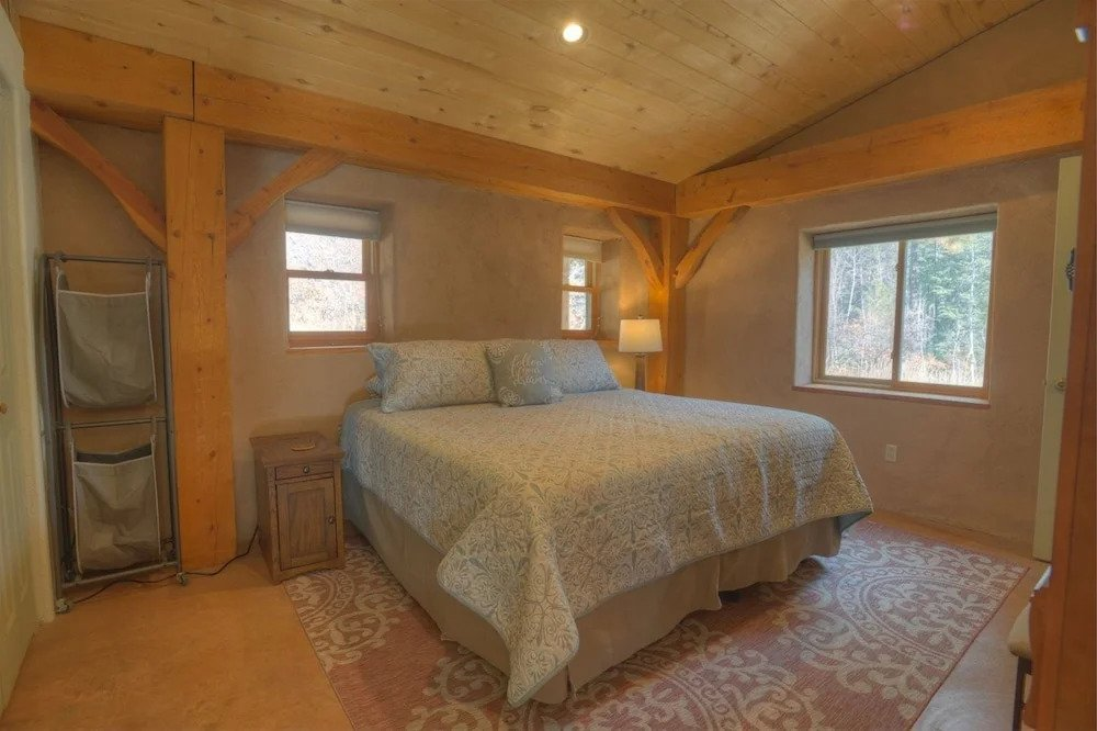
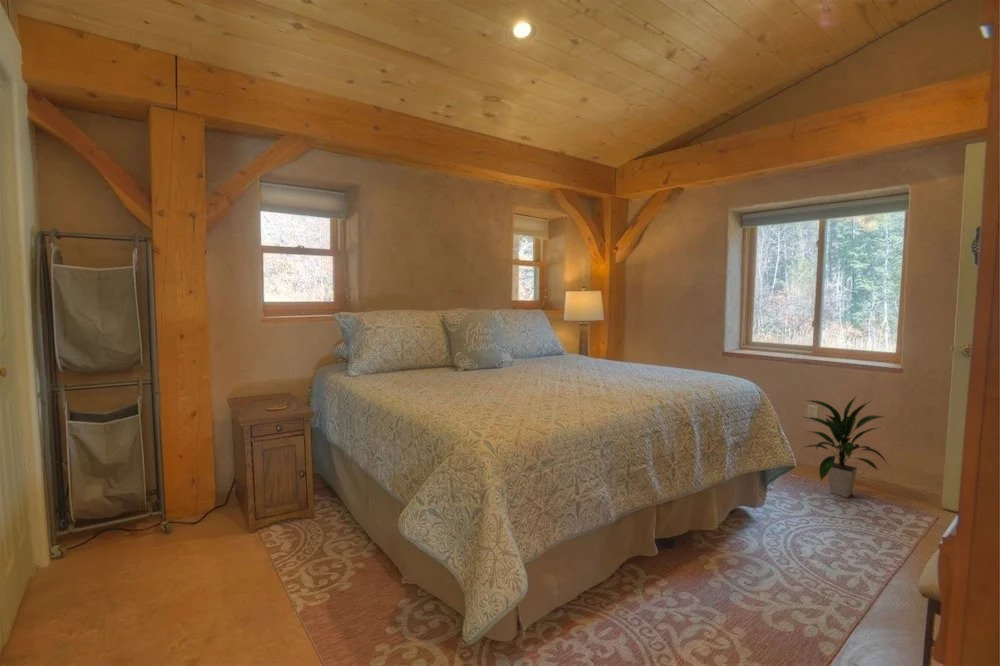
+ indoor plant (839, 444)
